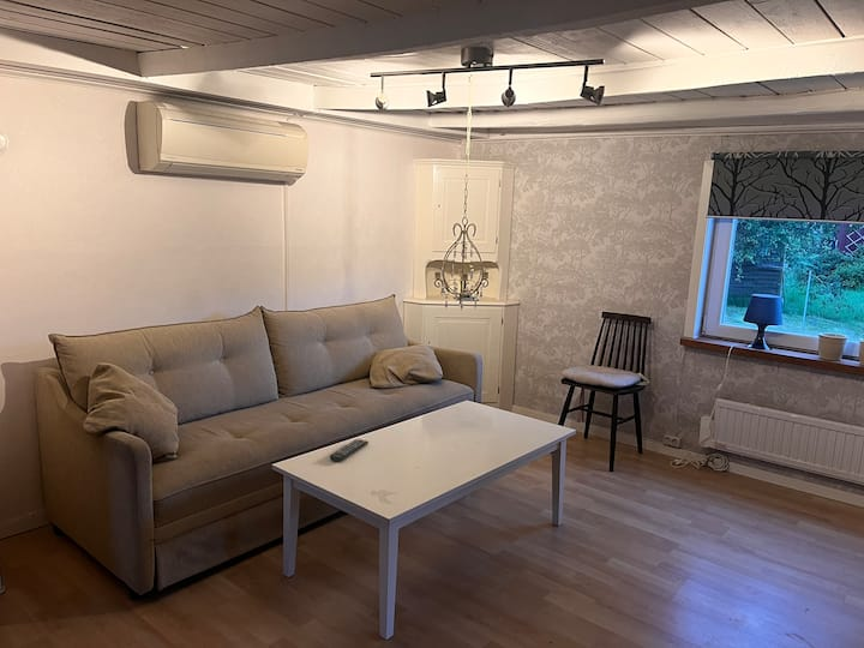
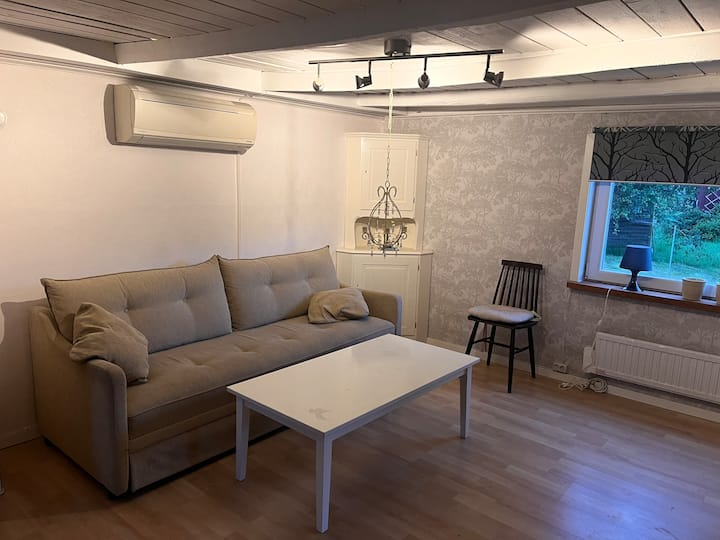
- remote control (349, 450)
